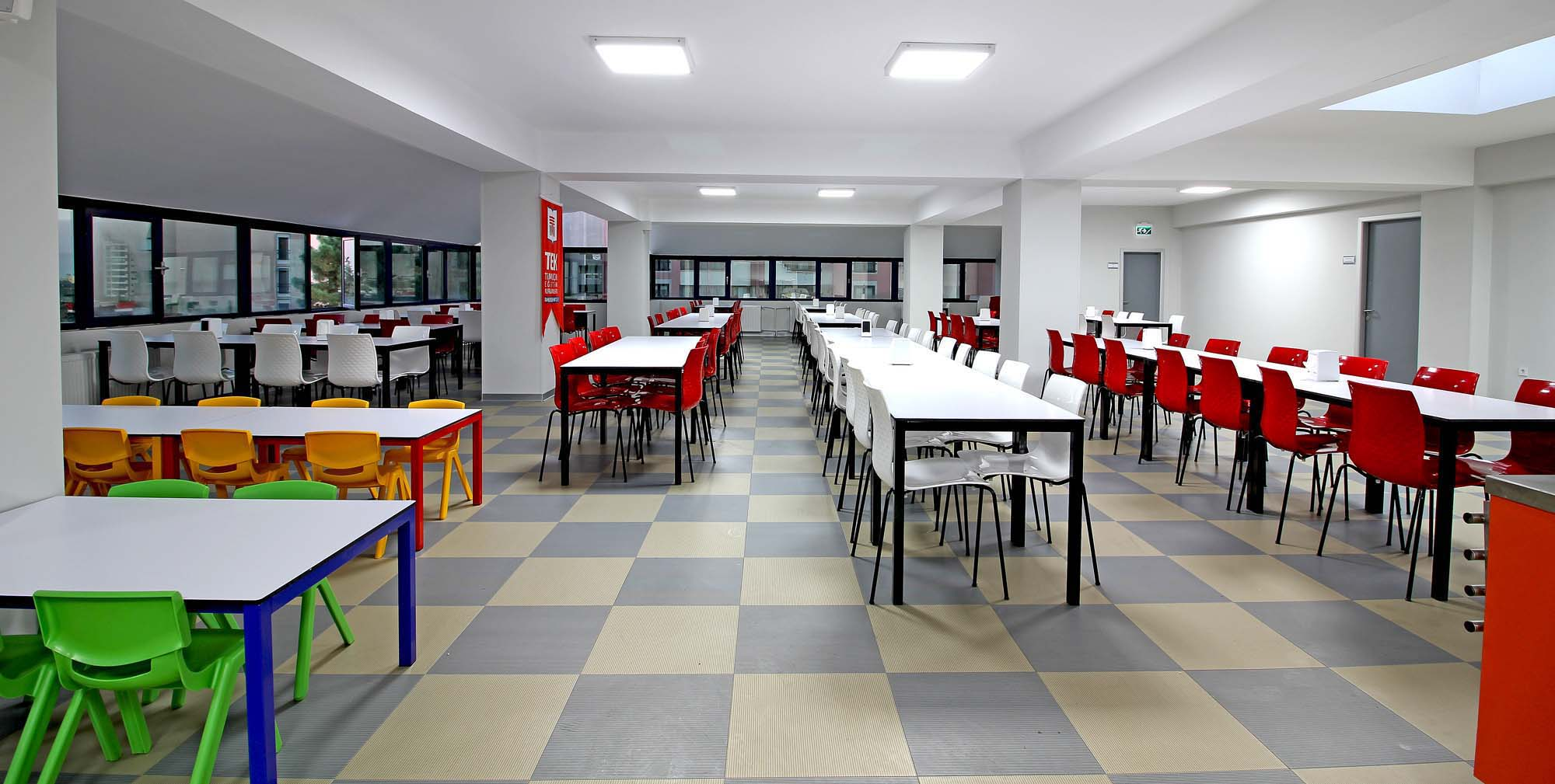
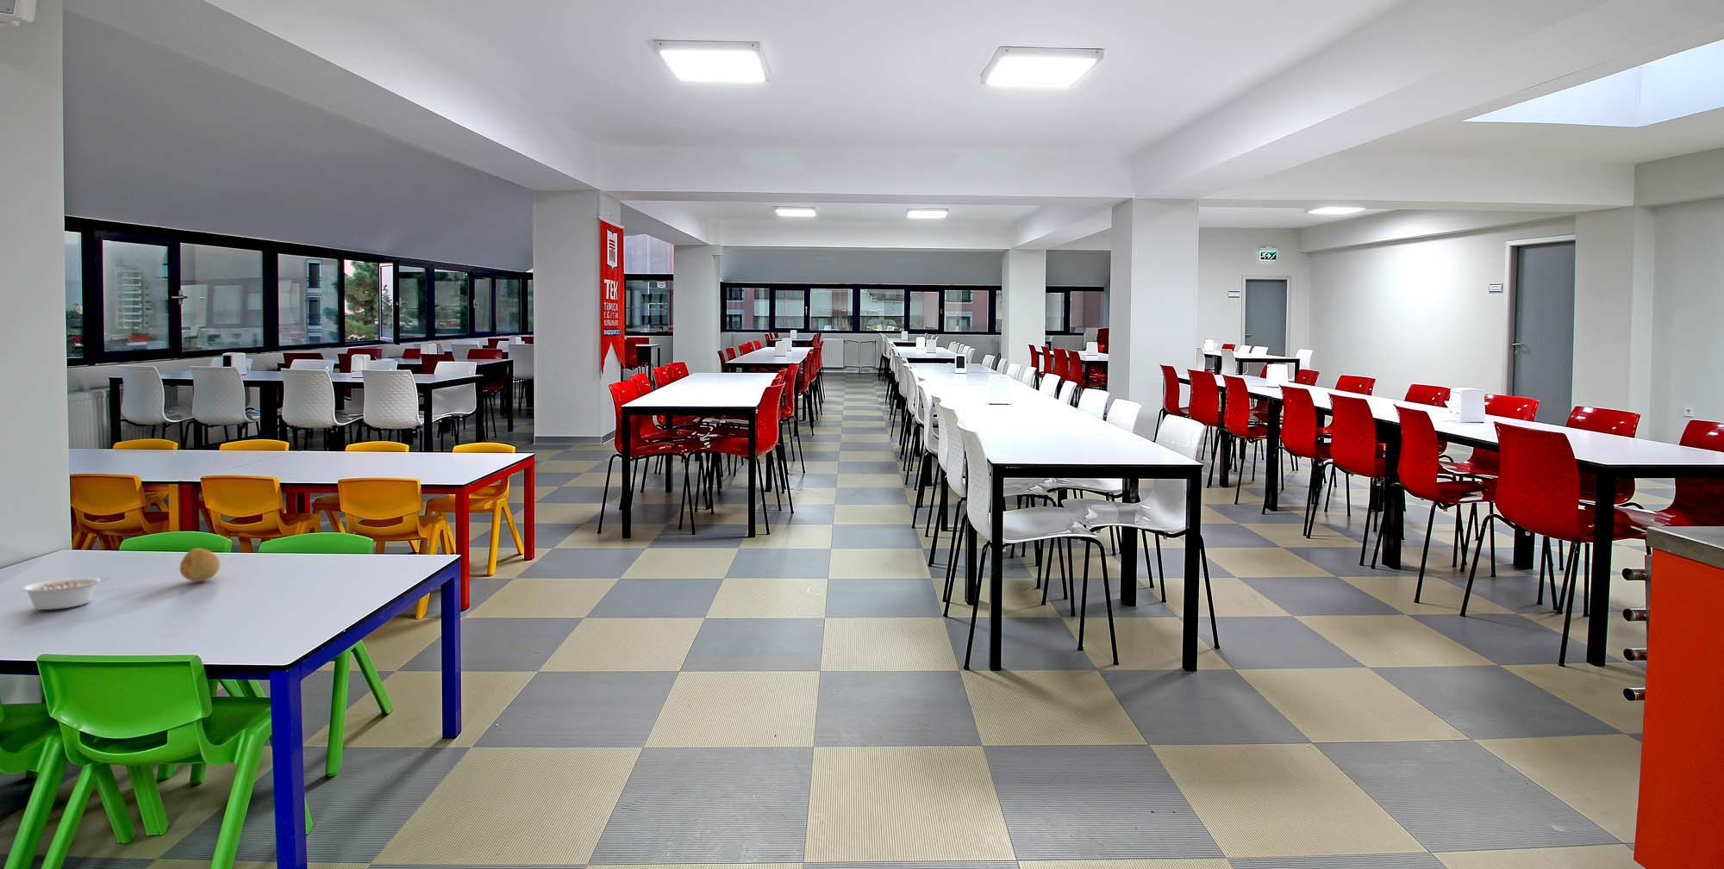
+ legume (64, 592)
+ fruit (200, 564)
